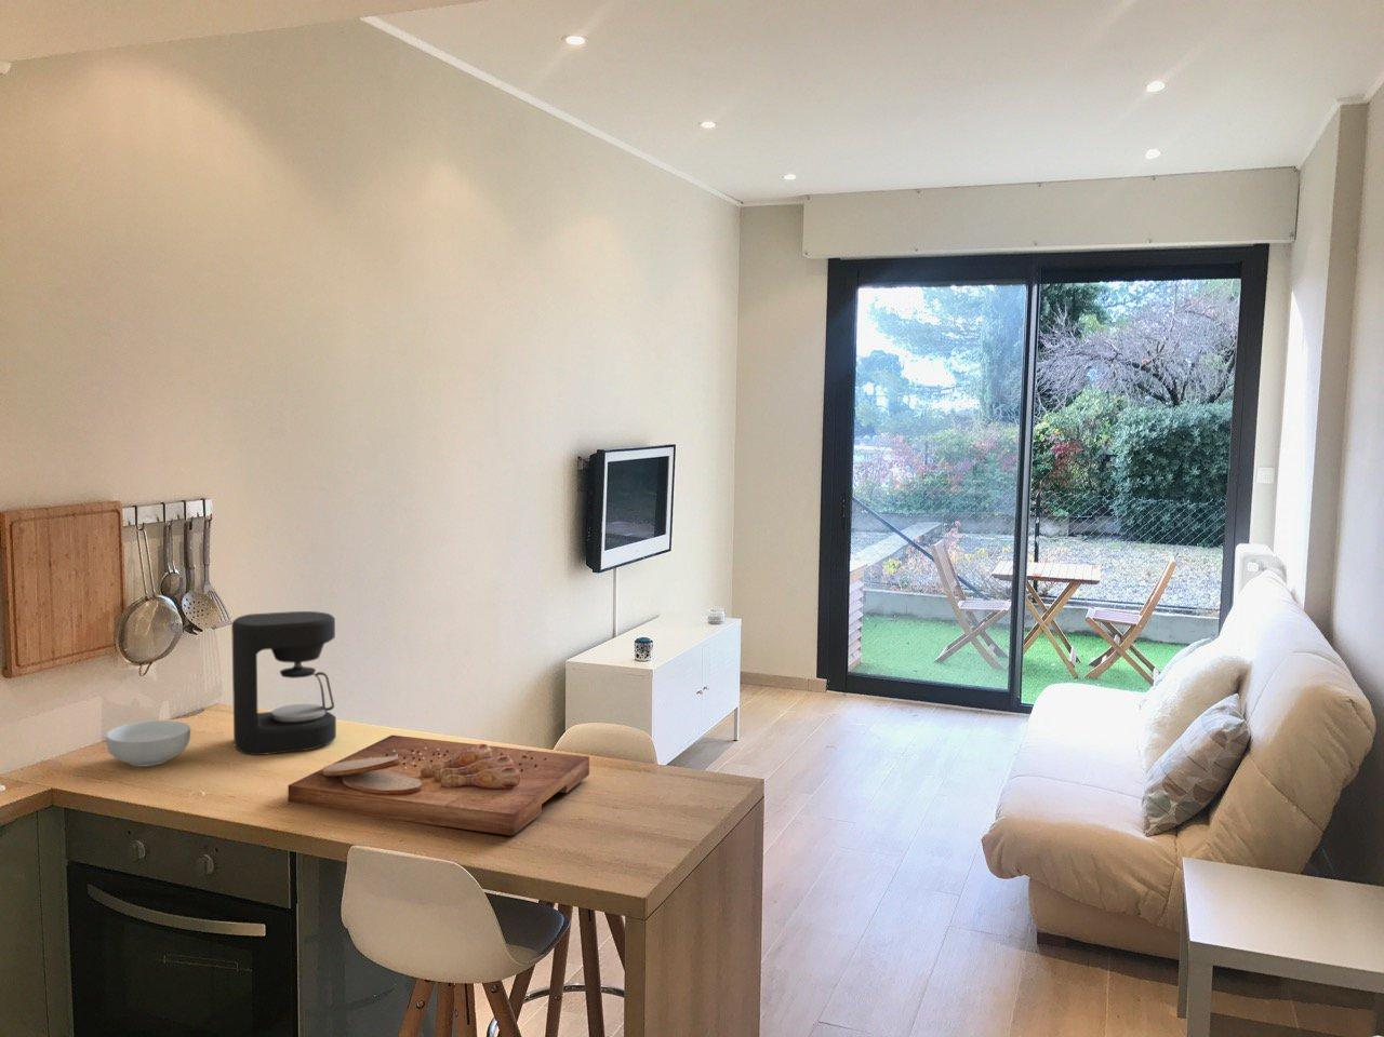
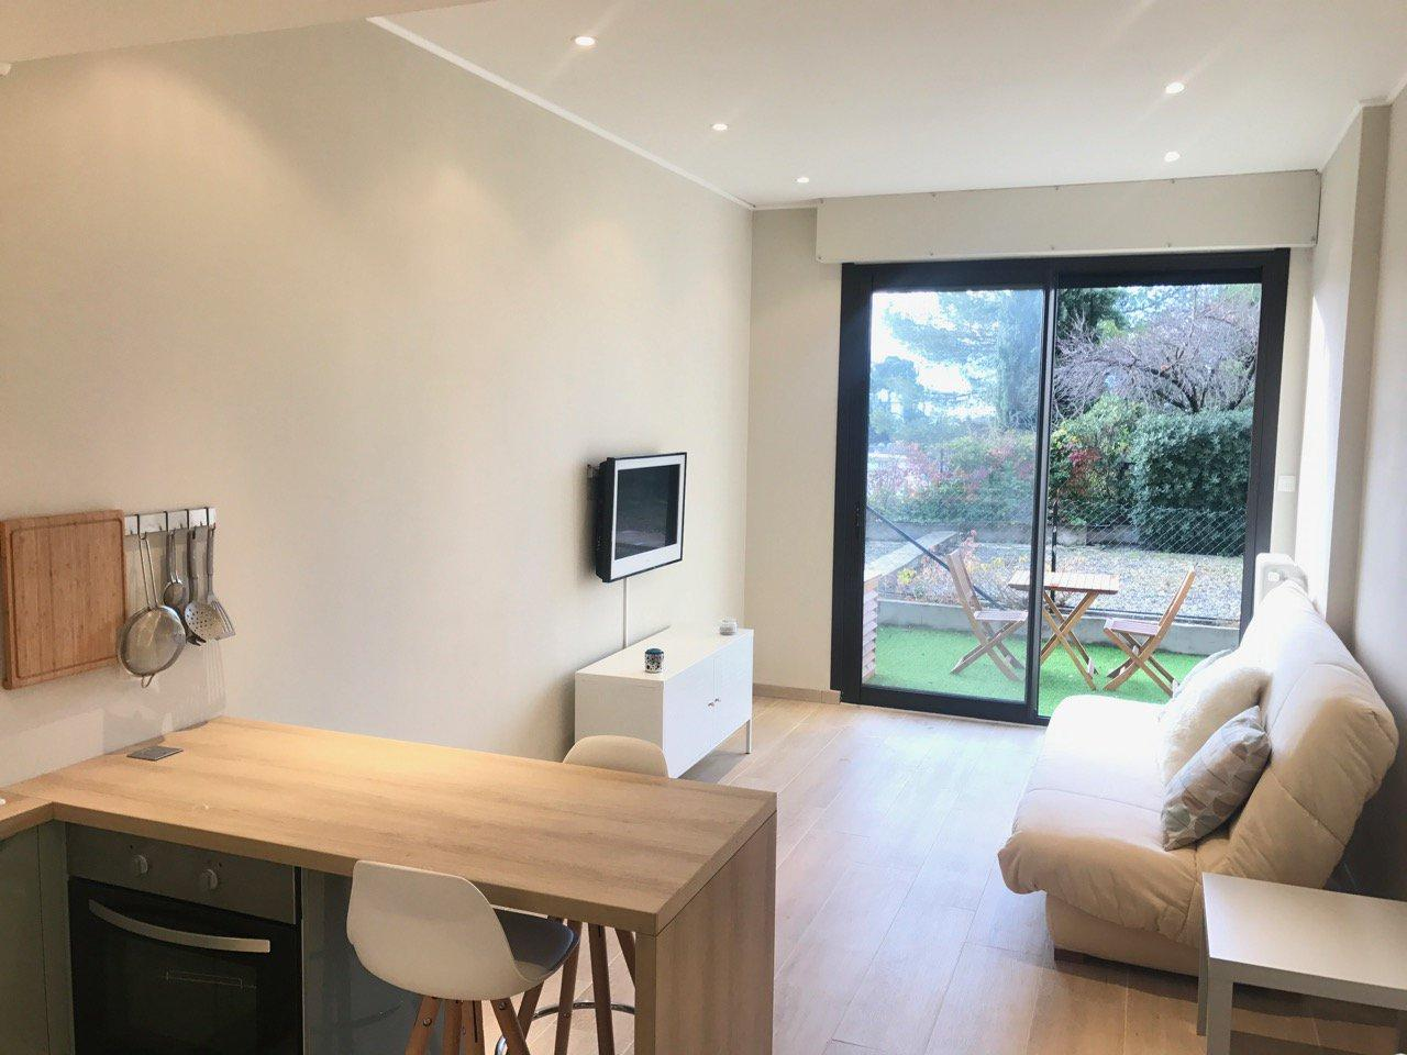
- coffee maker (284, 676)
- cereal bowl (149, 745)
- cutting board (446, 767)
